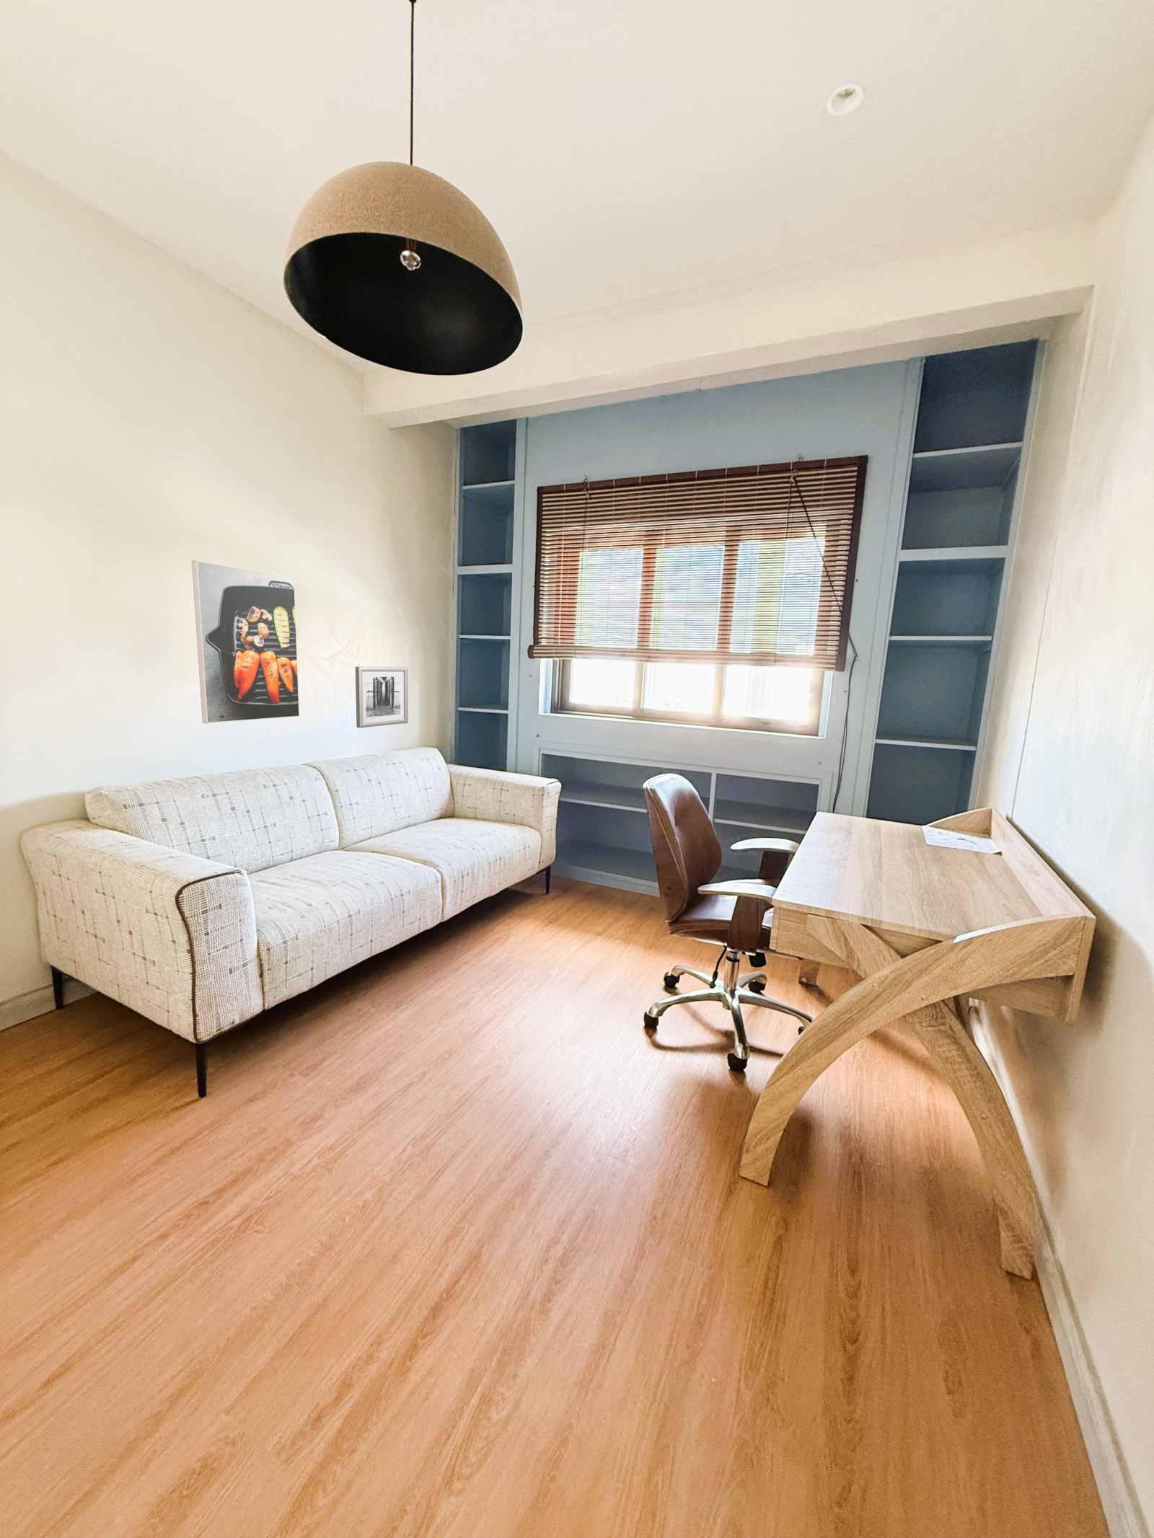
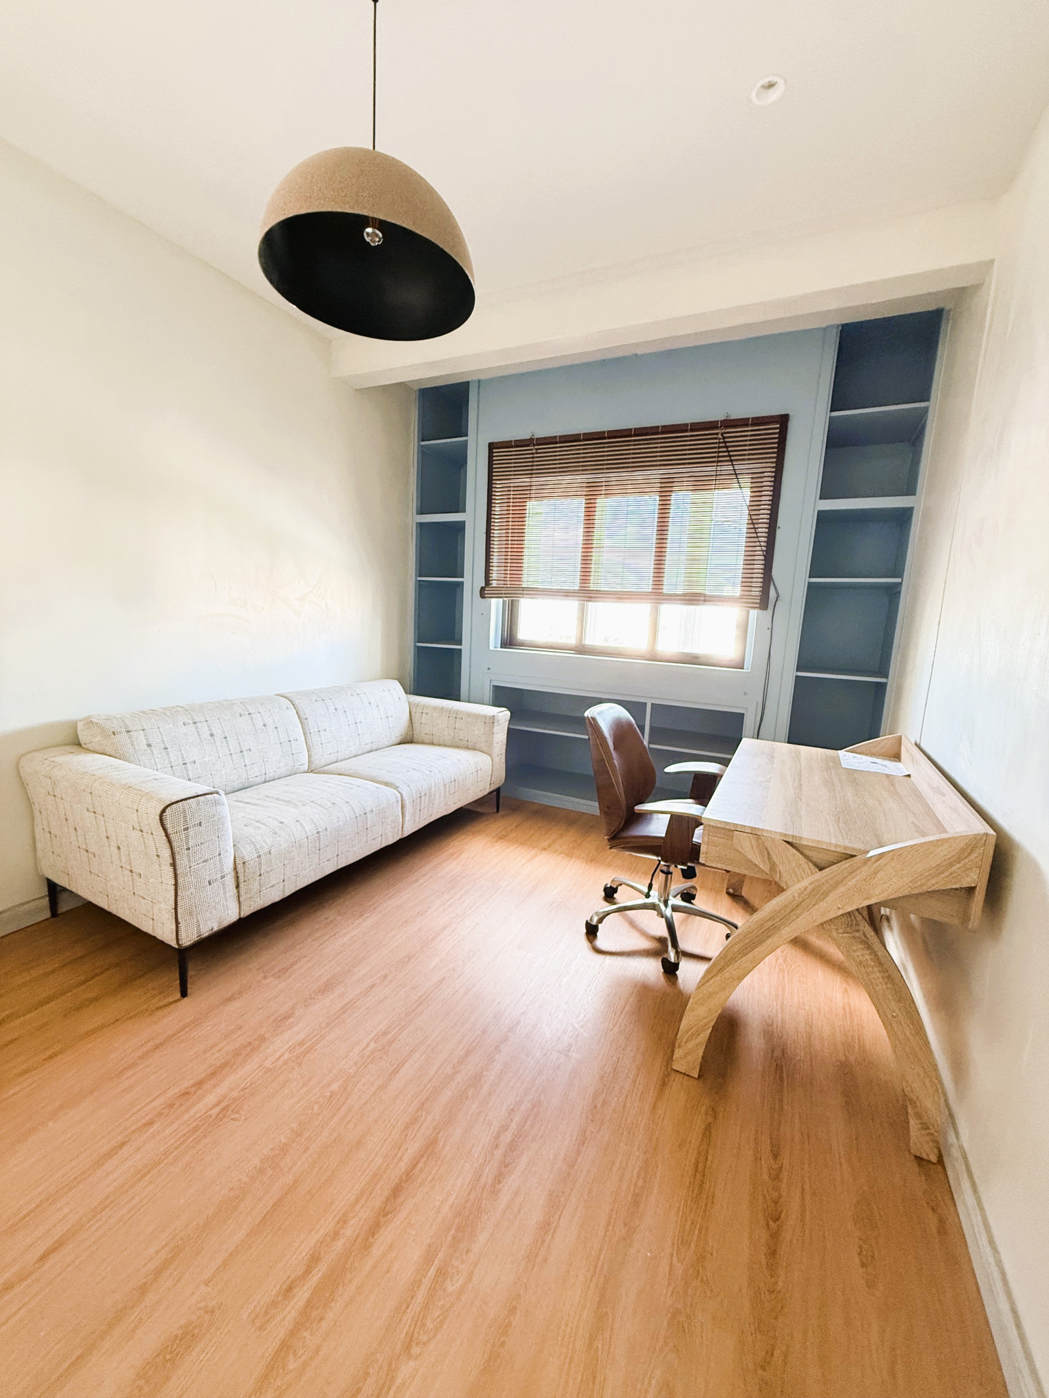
- wall art (383, 696)
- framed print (250, 646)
